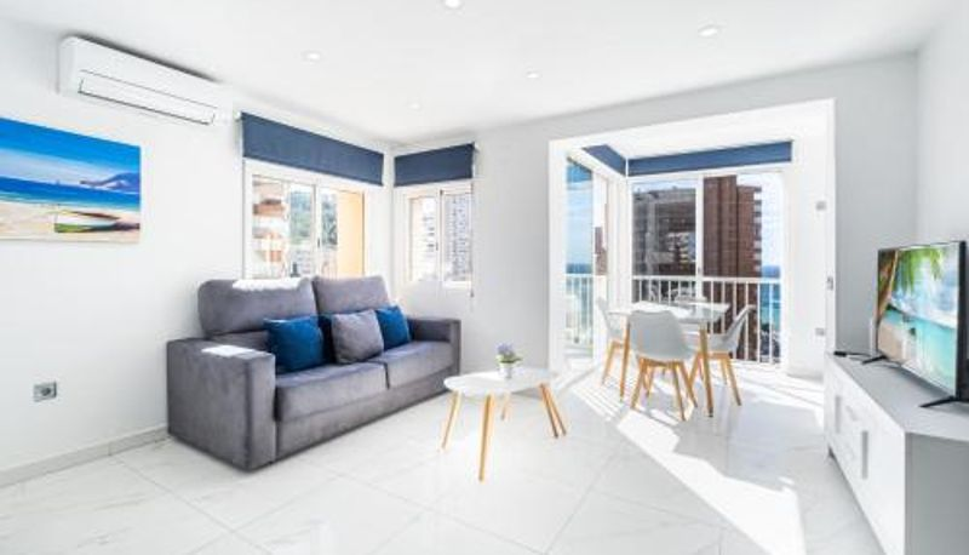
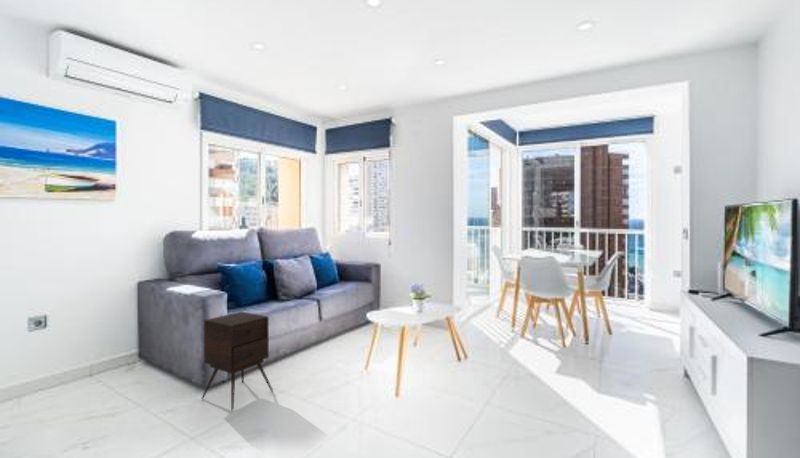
+ side table (238, 356)
